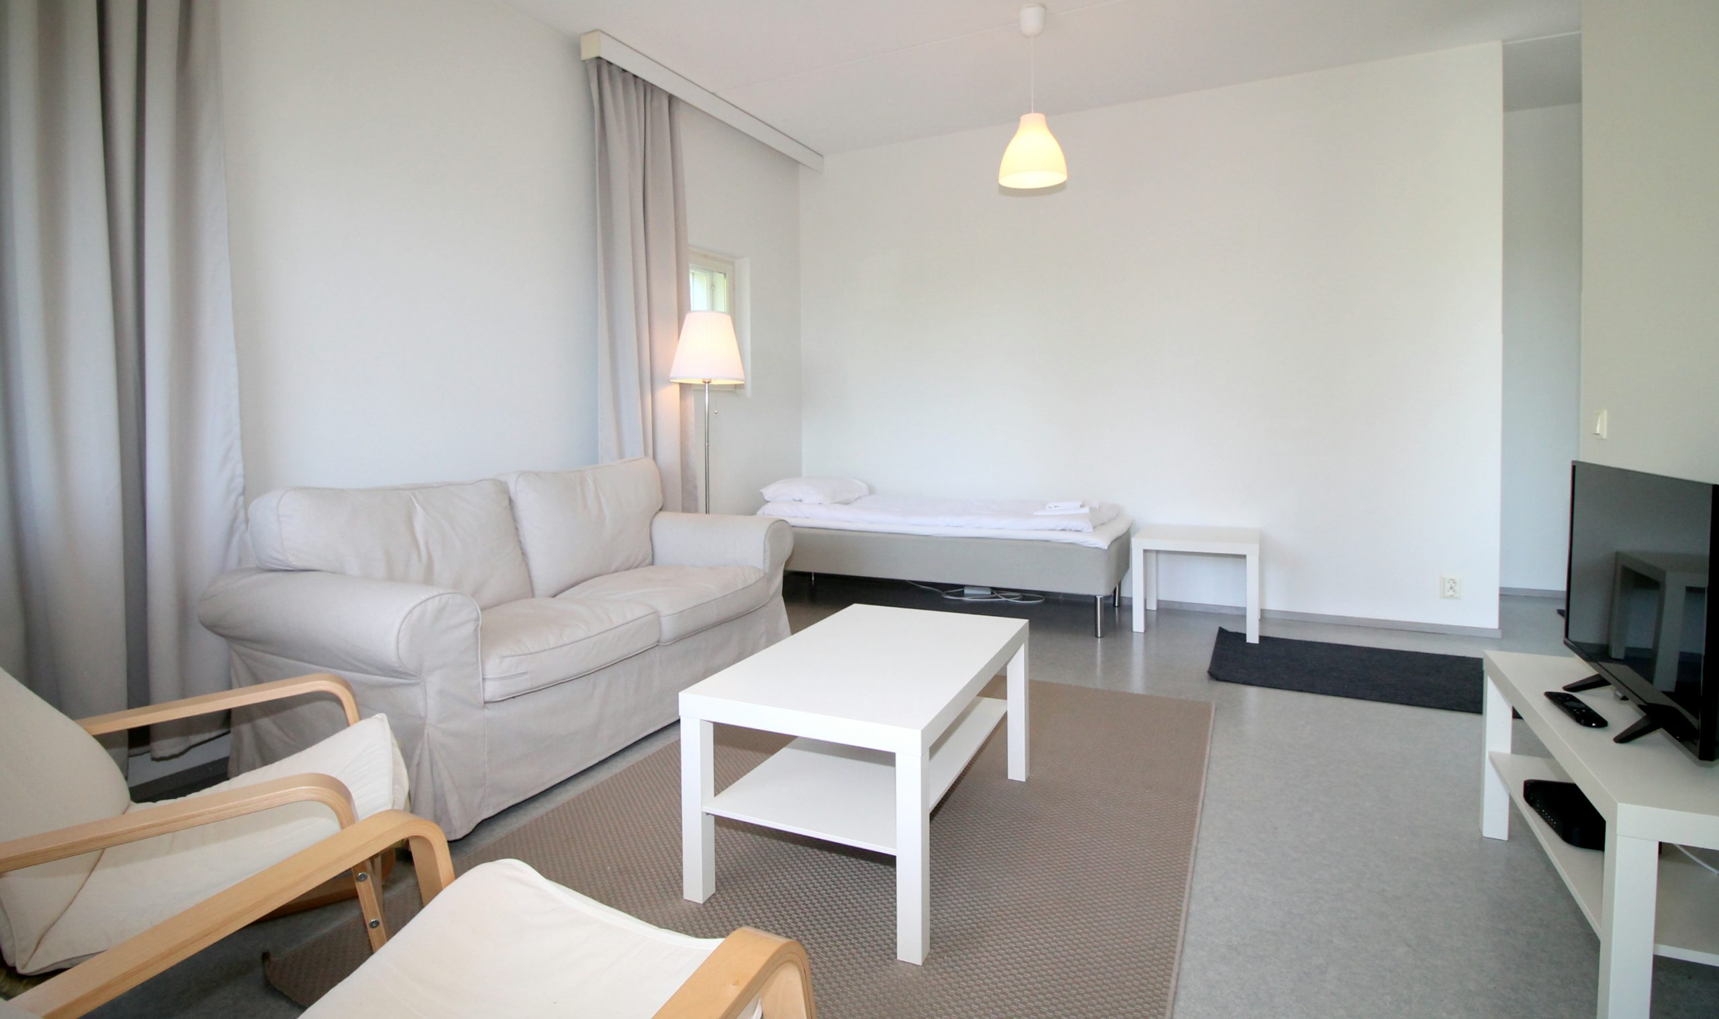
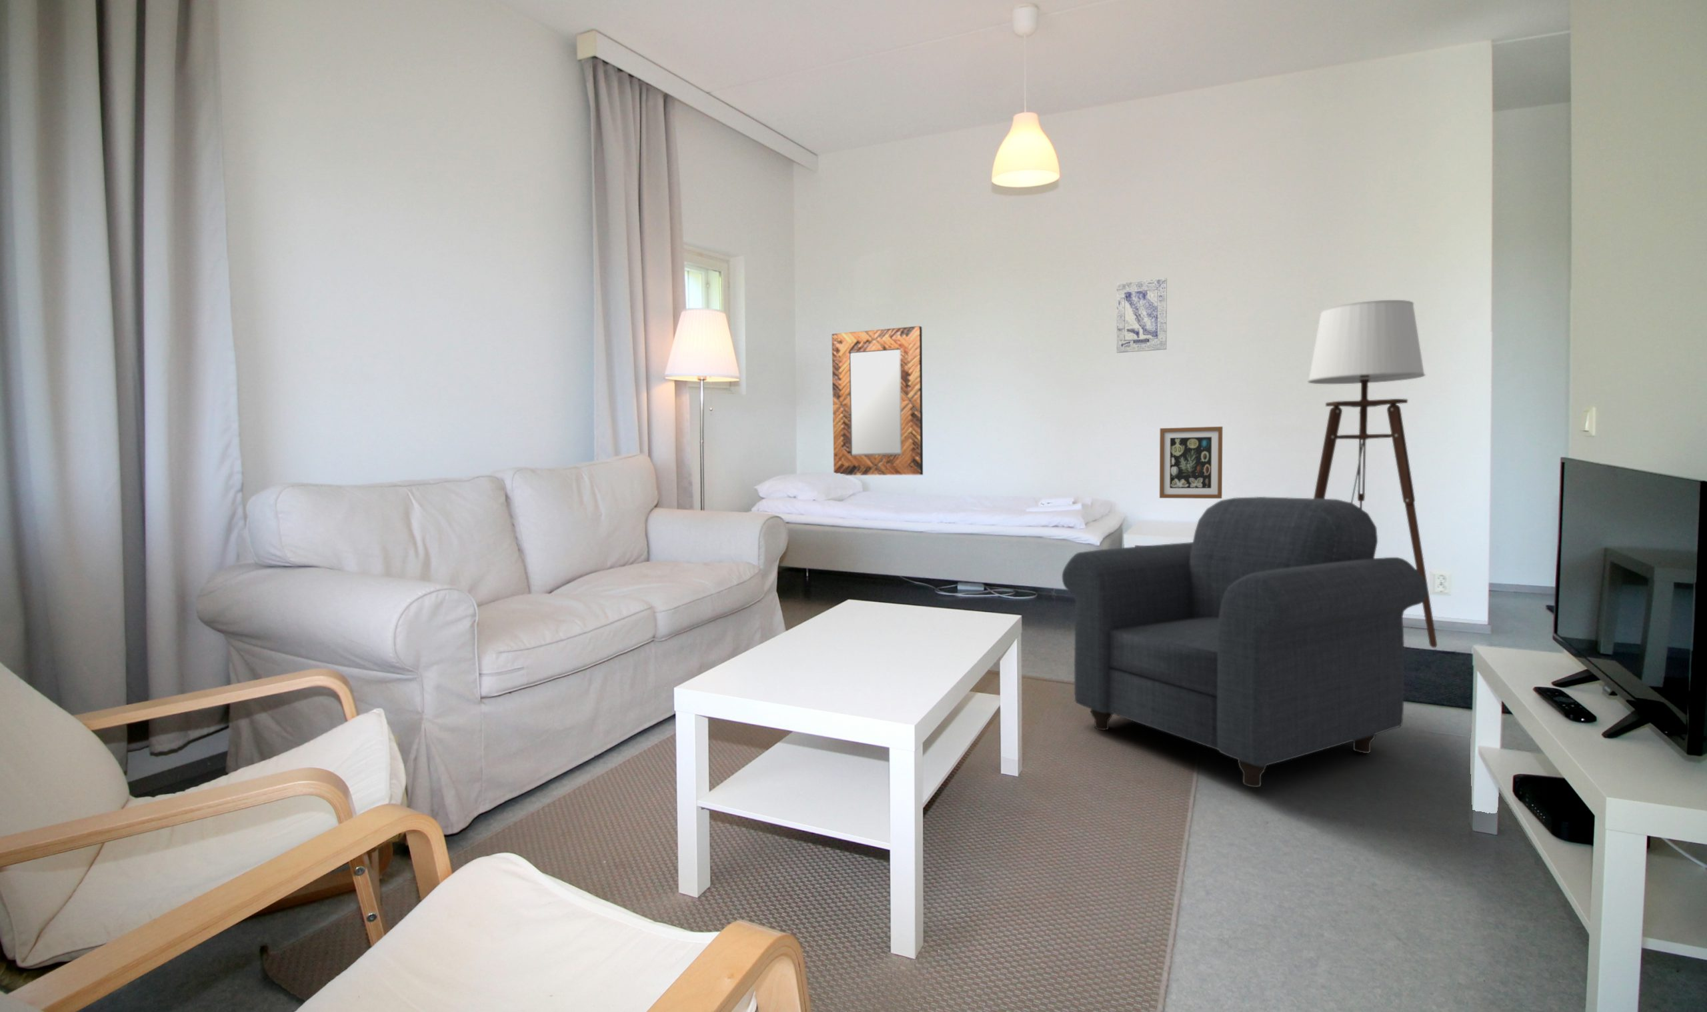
+ wall art (1190, 463)
+ wall art (1141, 316)
+ armchair (1232, 619)
+ home mirror (876, 402)
+ floor lamp (1330, 472)
